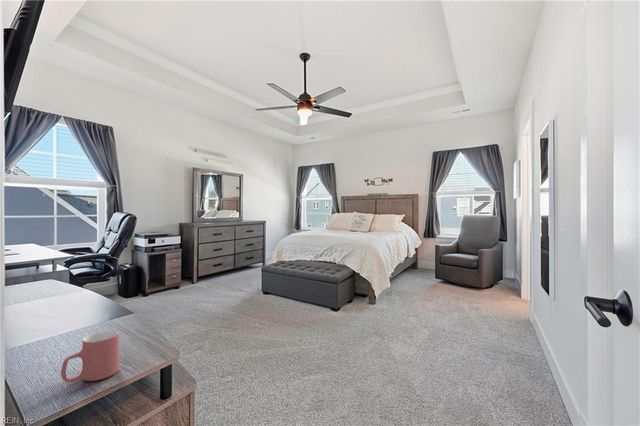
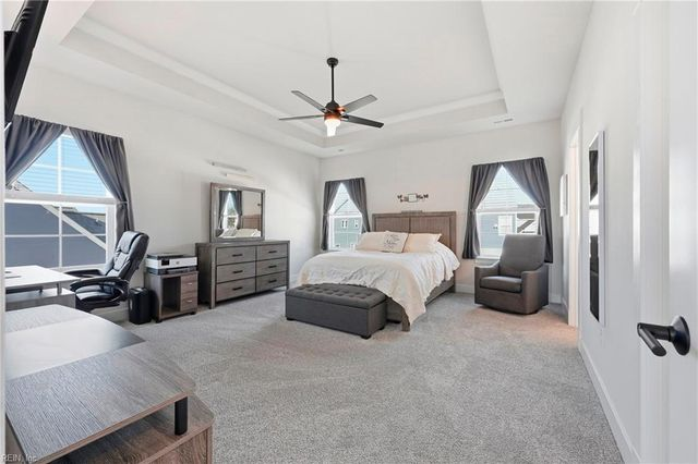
- mug (91, 357)
